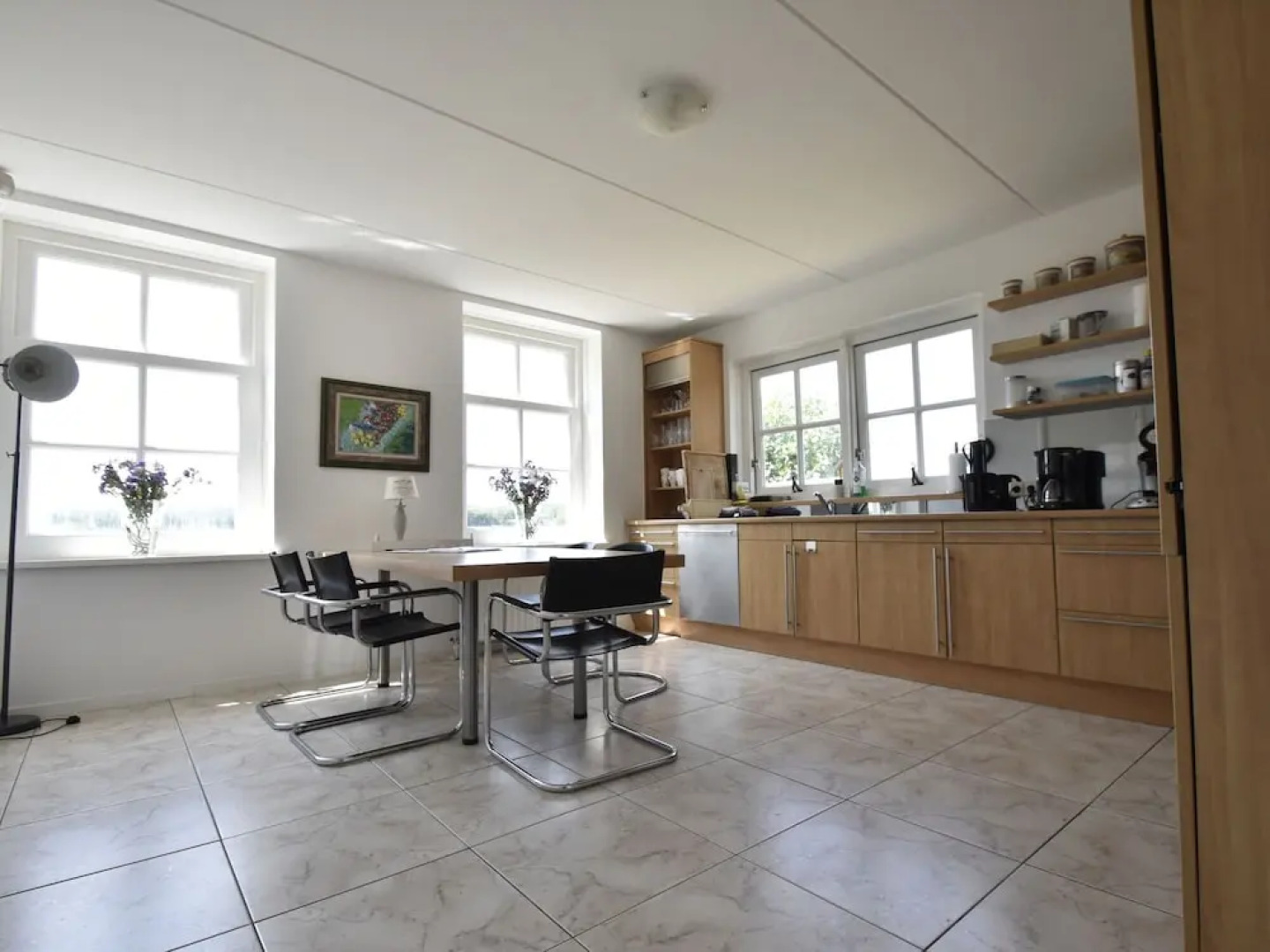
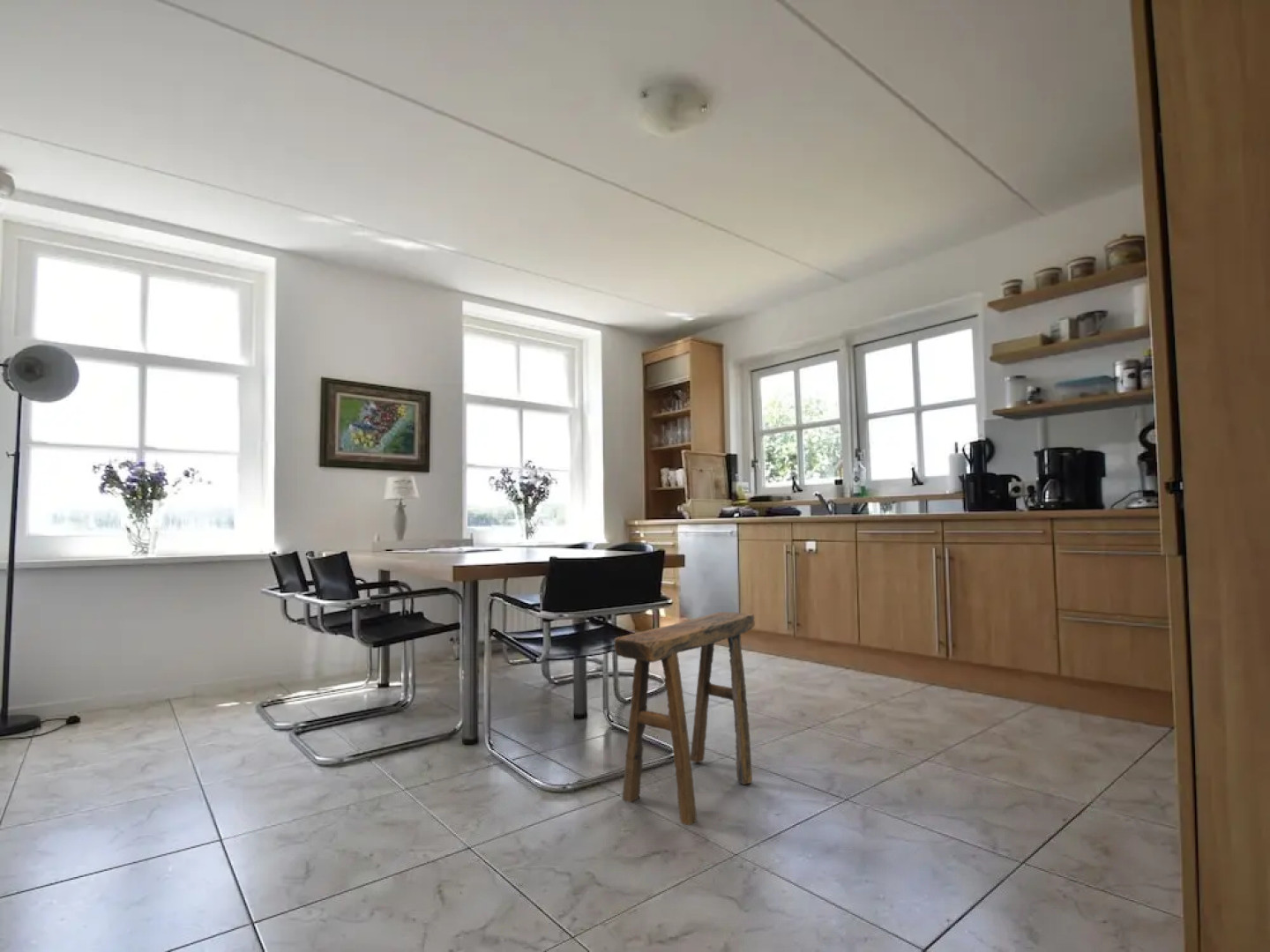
+ stool (695, 706)
